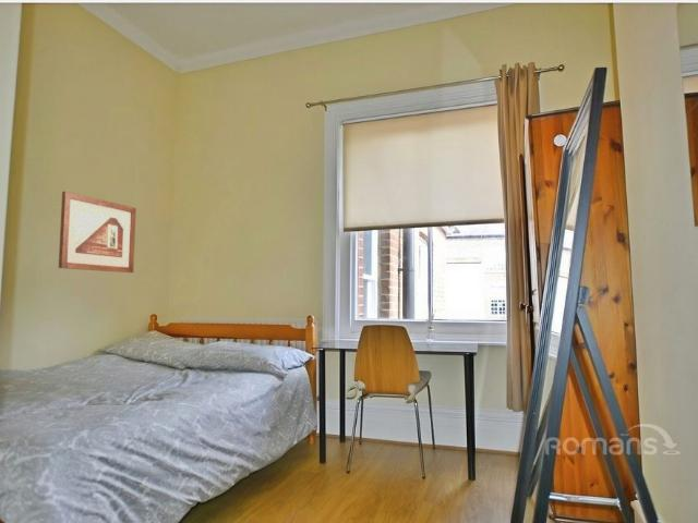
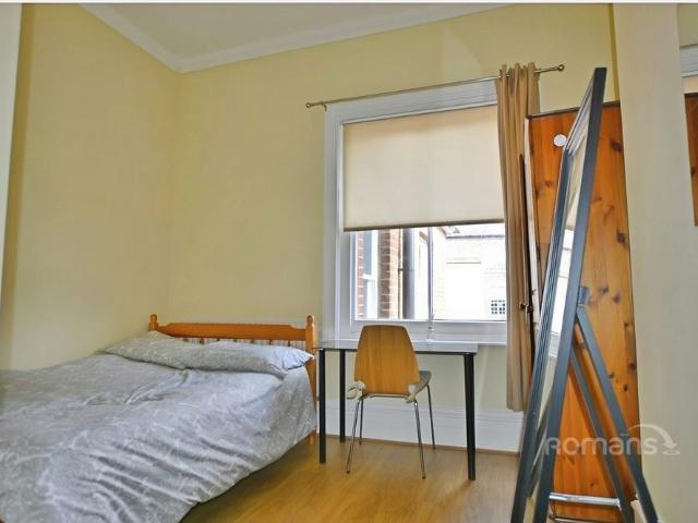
- picture frame (100, 235)
